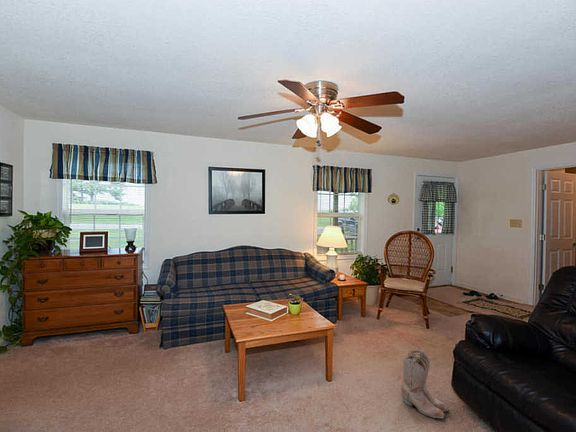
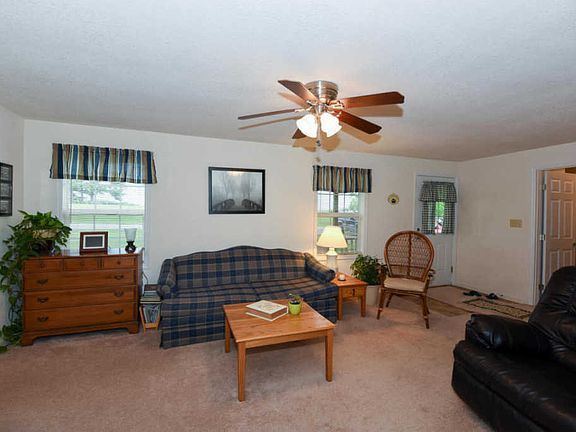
- boots (424, 380)
